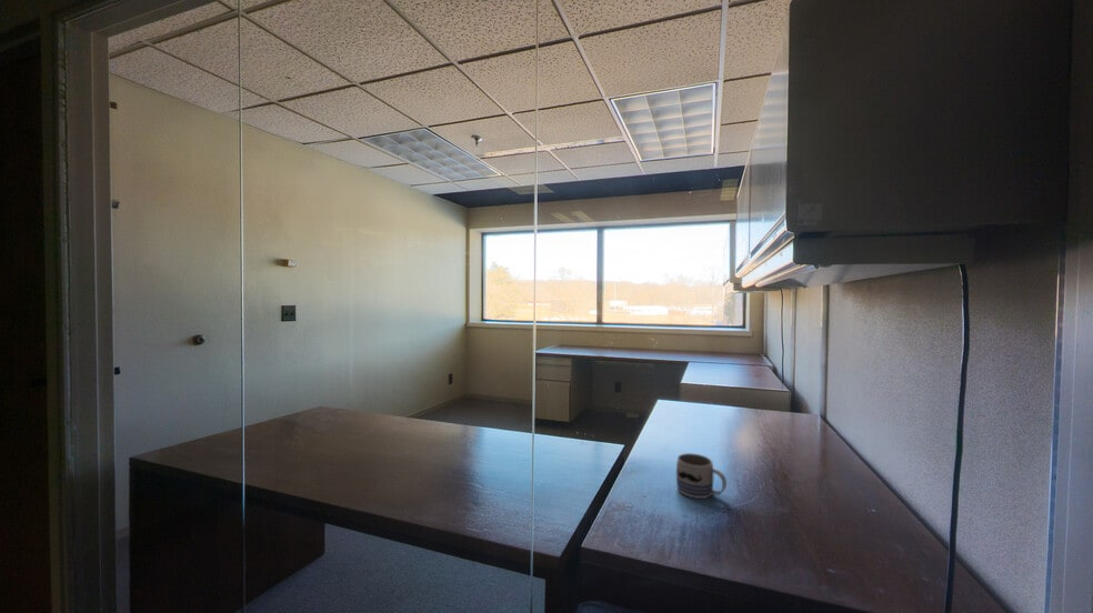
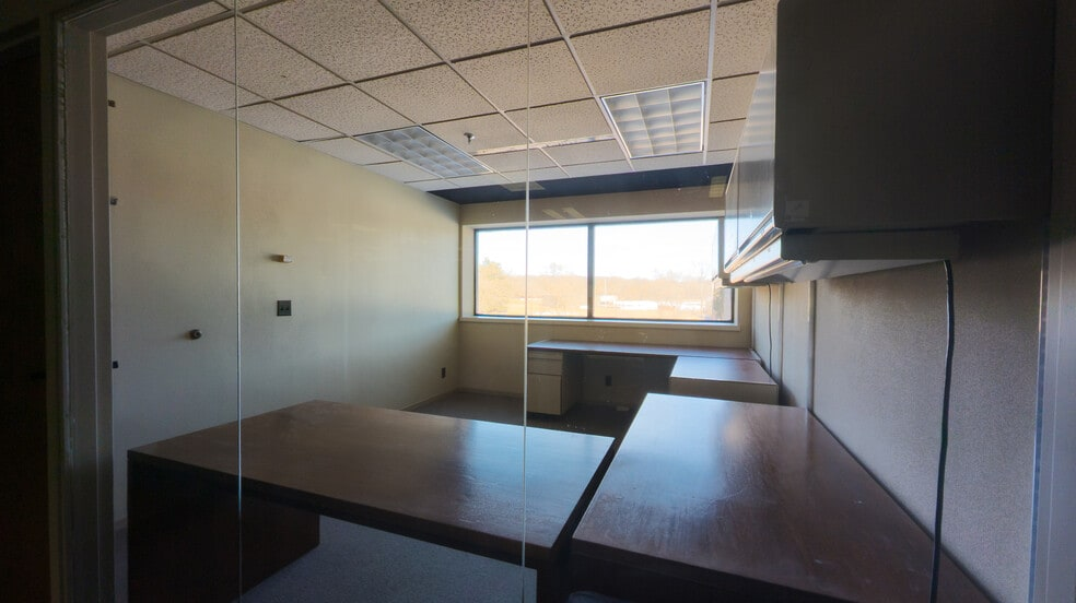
- mug (700, 476)
